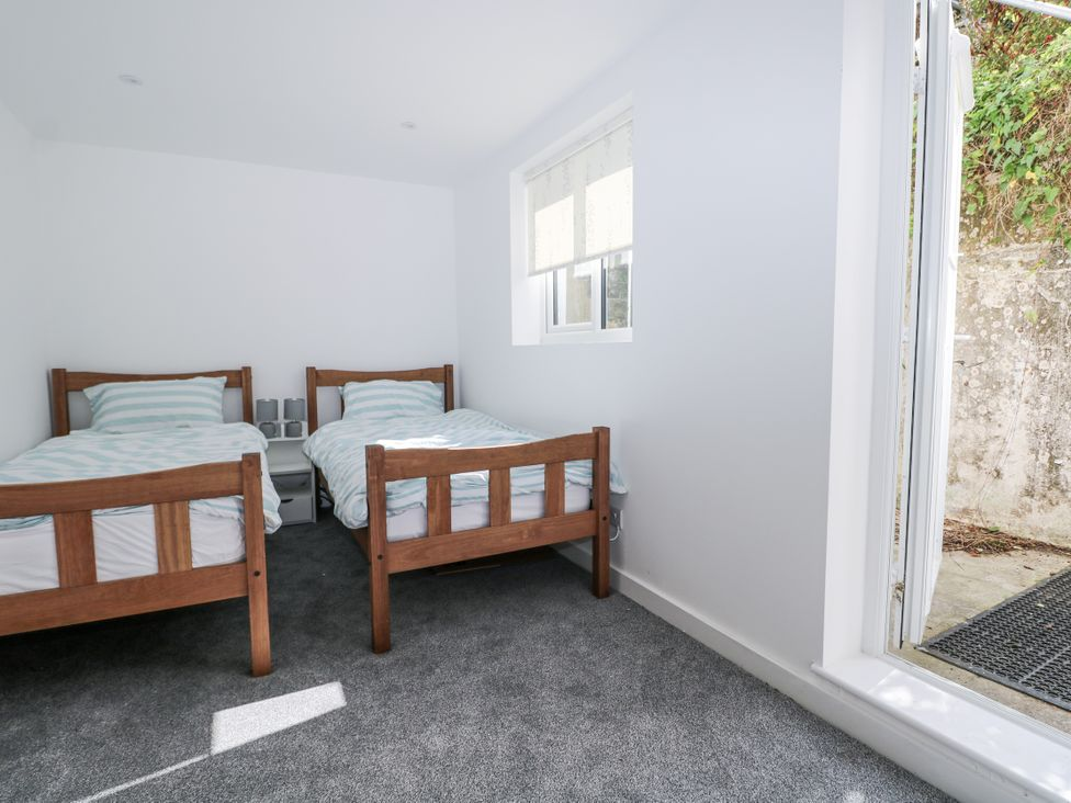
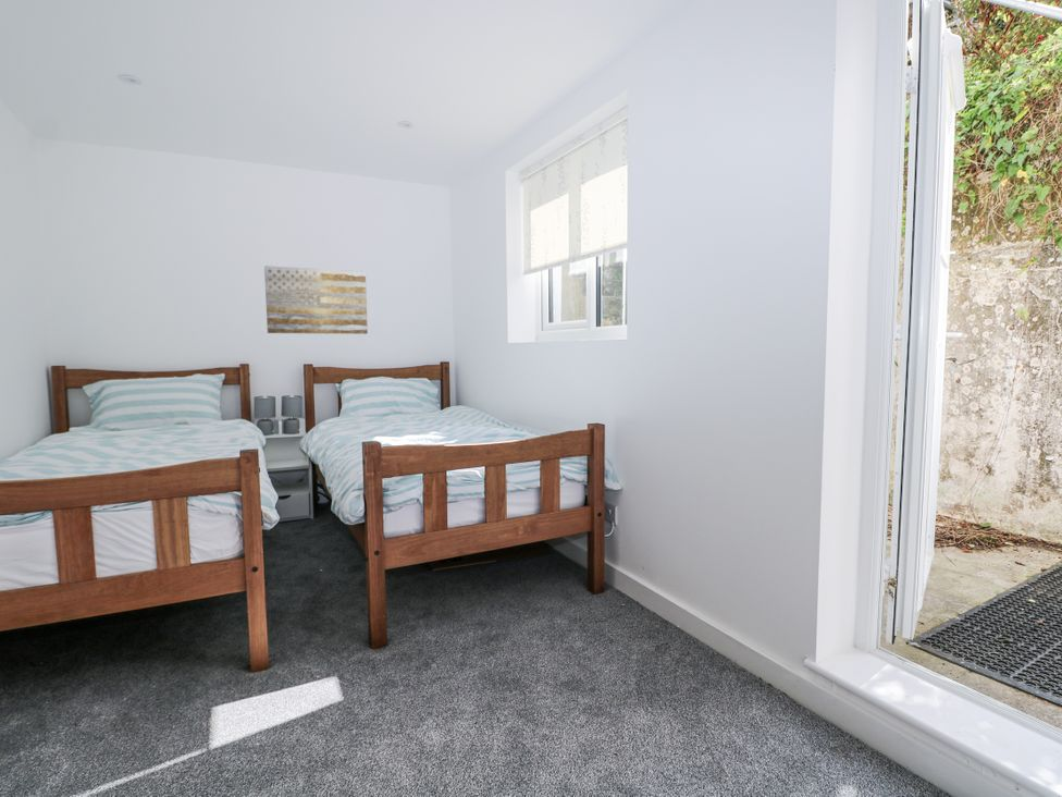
+ wall art (318, 301)
